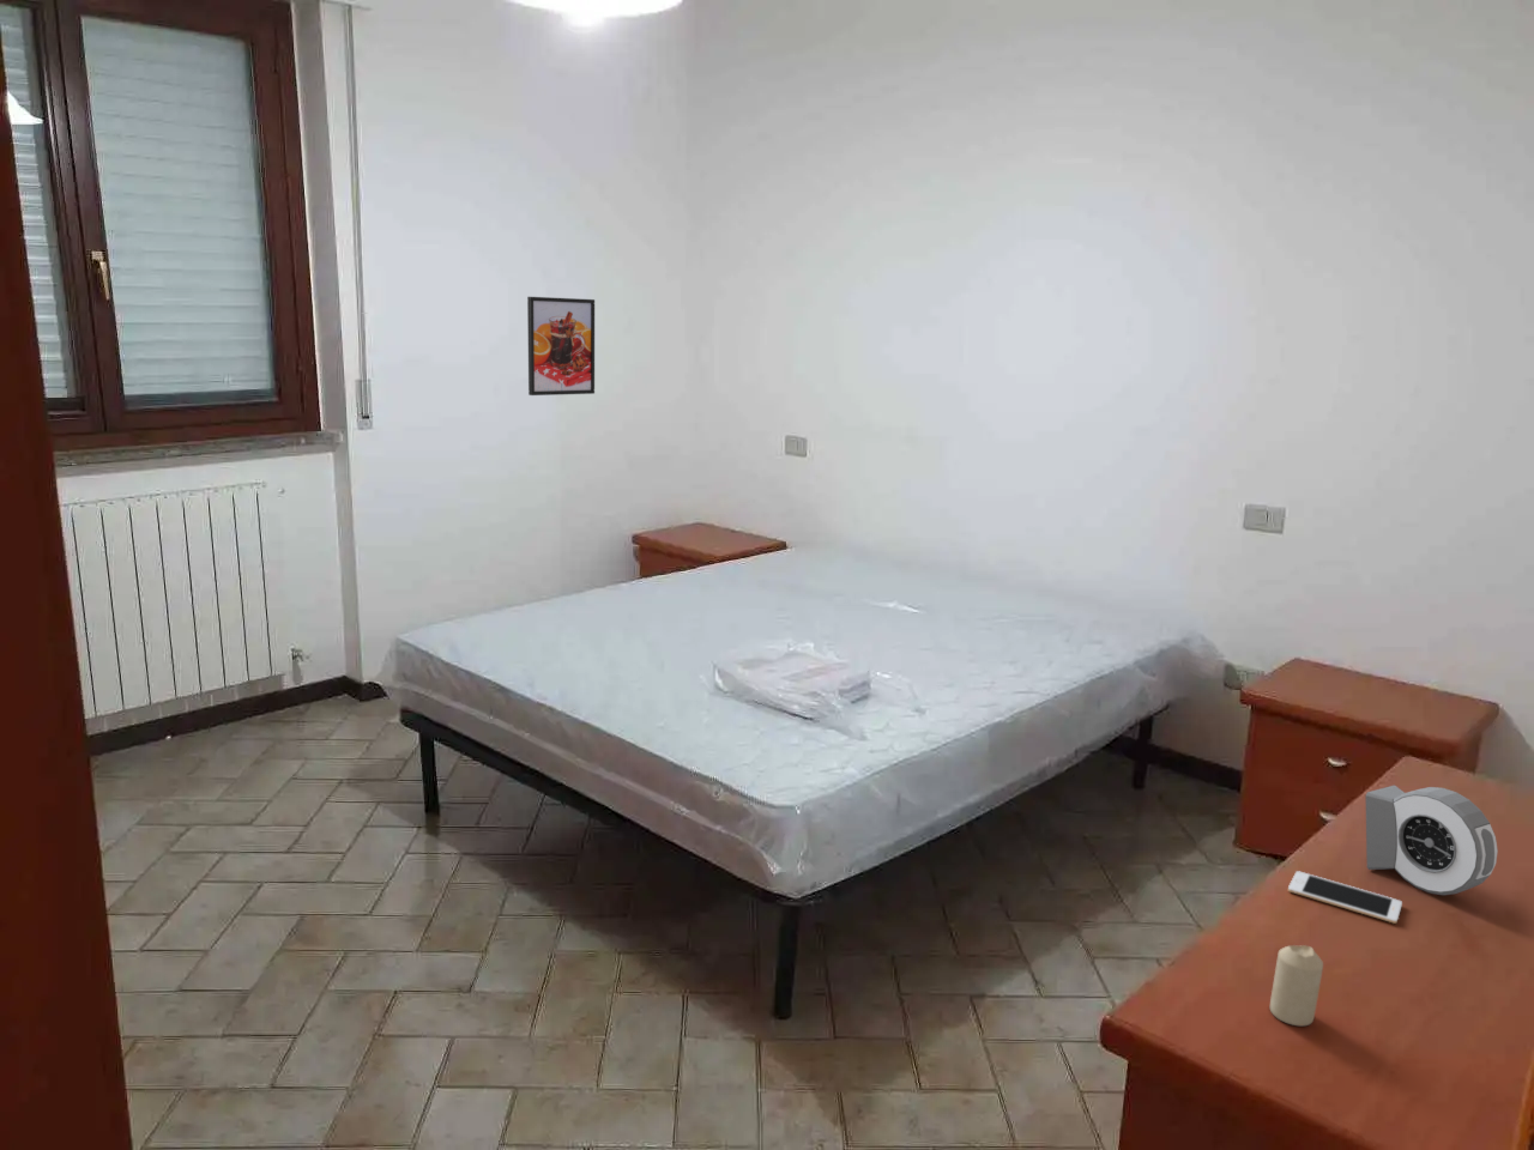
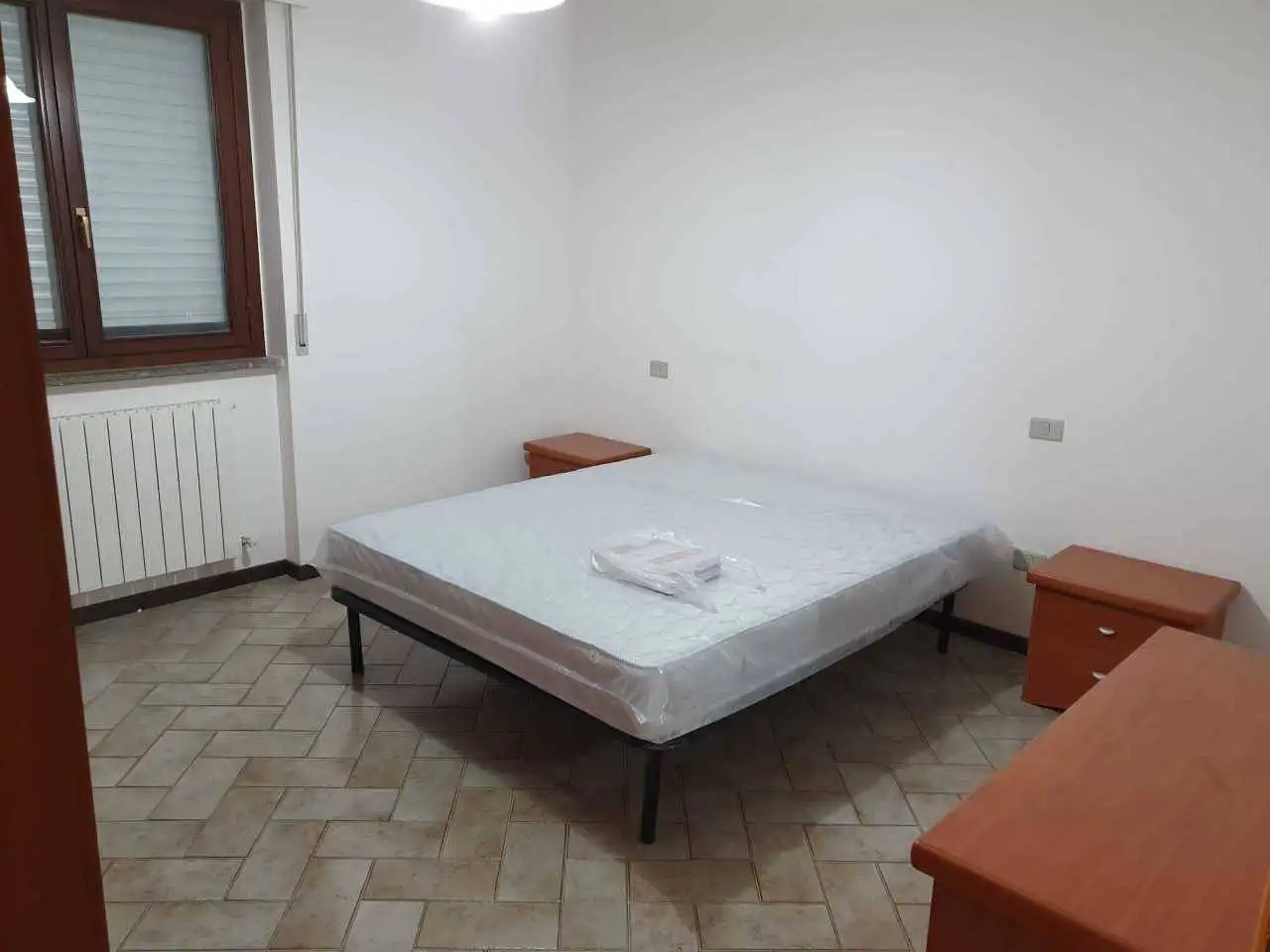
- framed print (562, 347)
- alarm clock (1431, 837)
- cell phone (1343, 896)
- candle (1297, 981)
